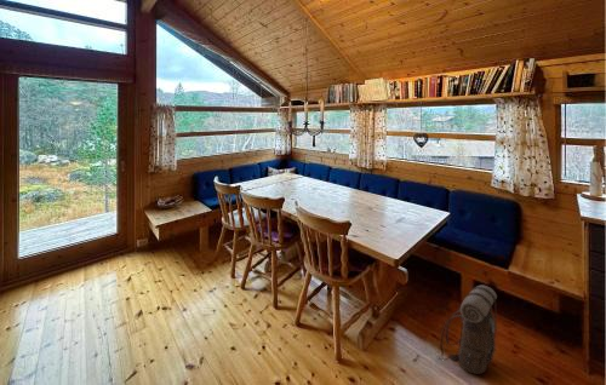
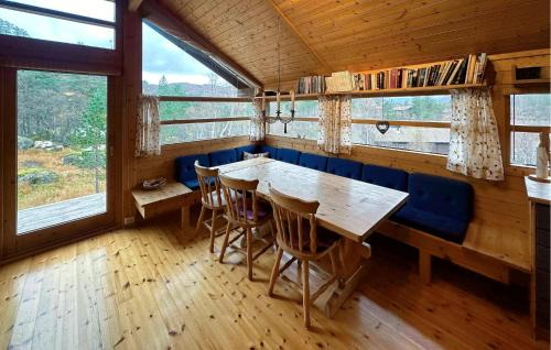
- backpack (465, 324)
